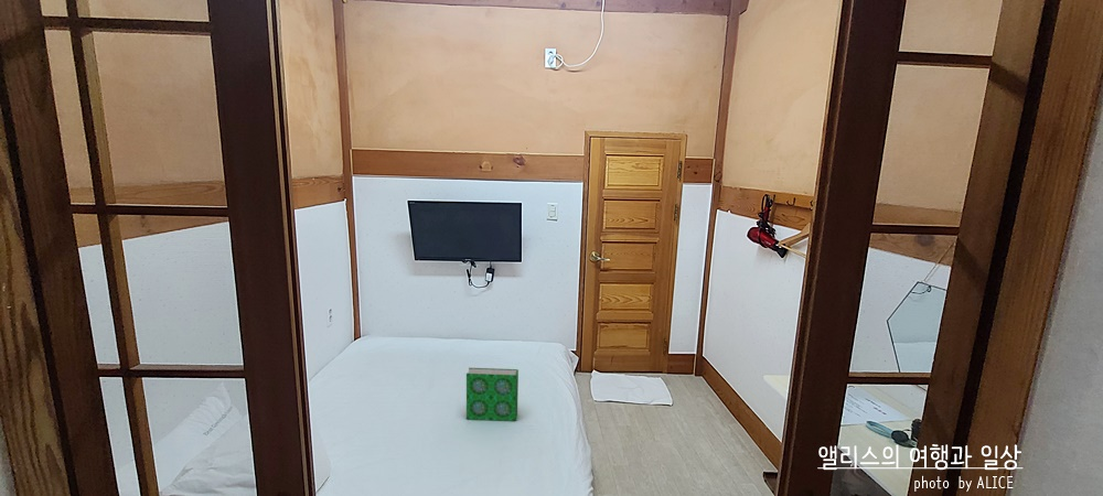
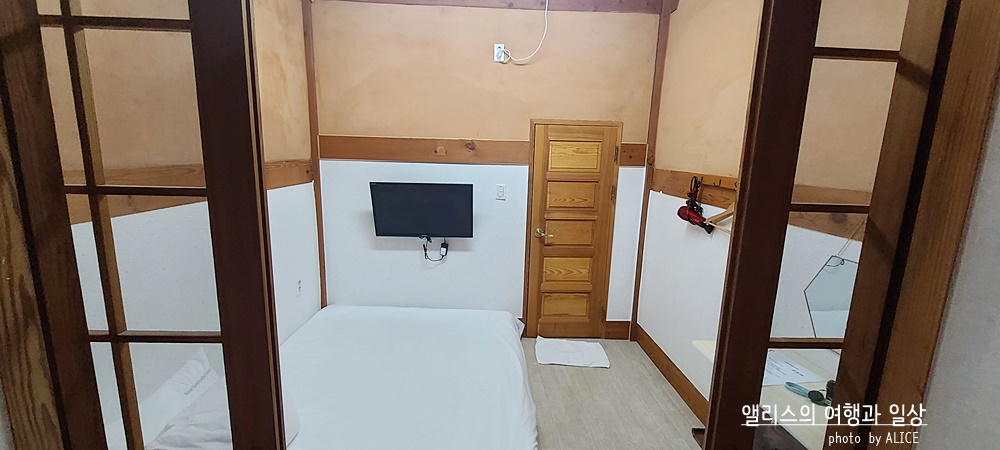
- book (492, 393)
